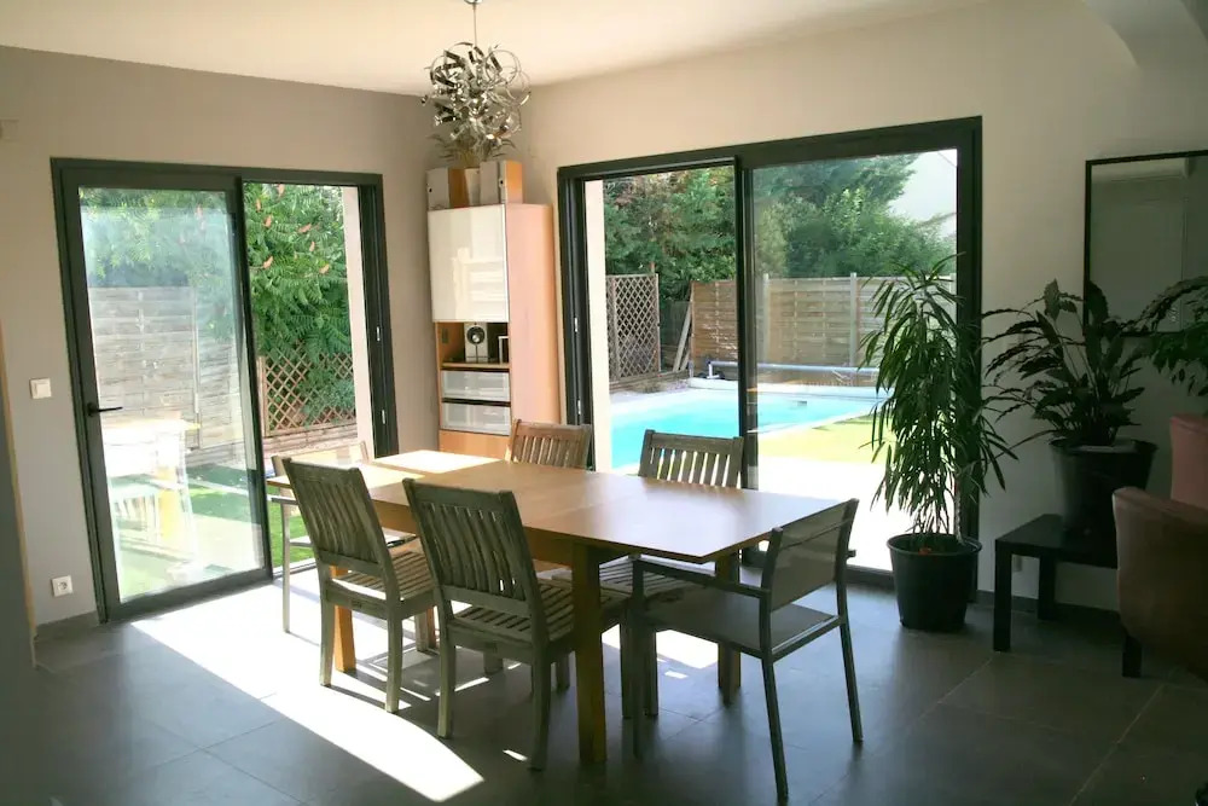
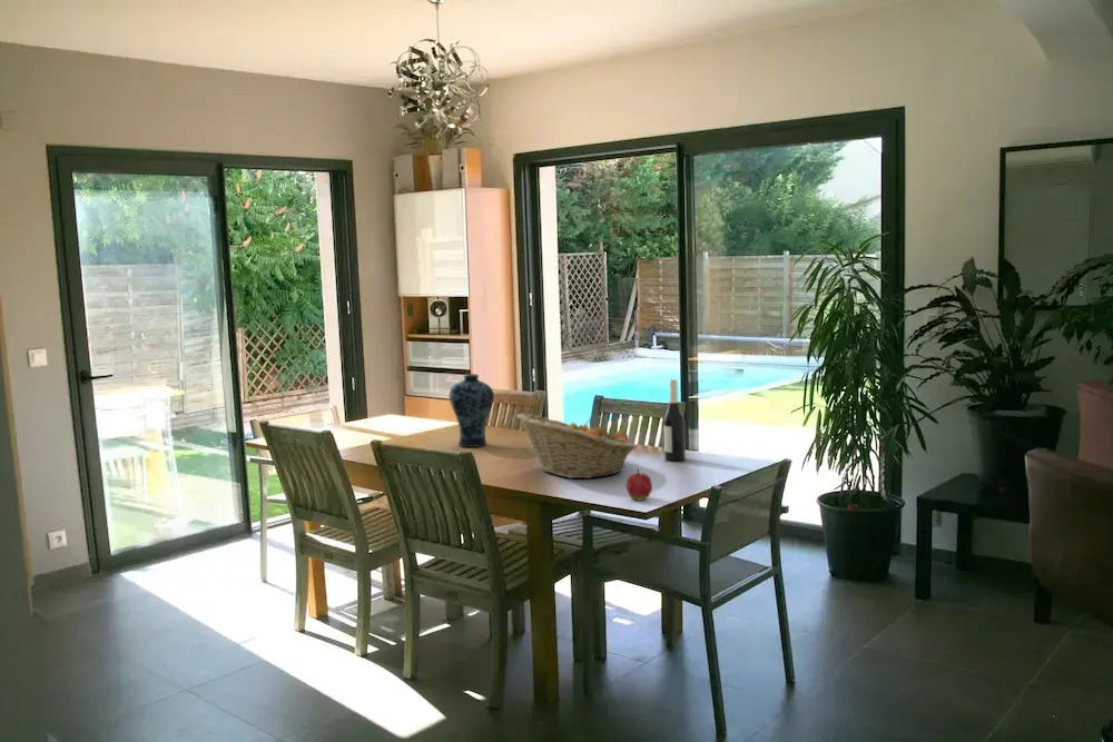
+ fruit basket (574, 441)
+ wine bottle (673, 419)
+ vase (472, 409)
+ apple (639, 483)
